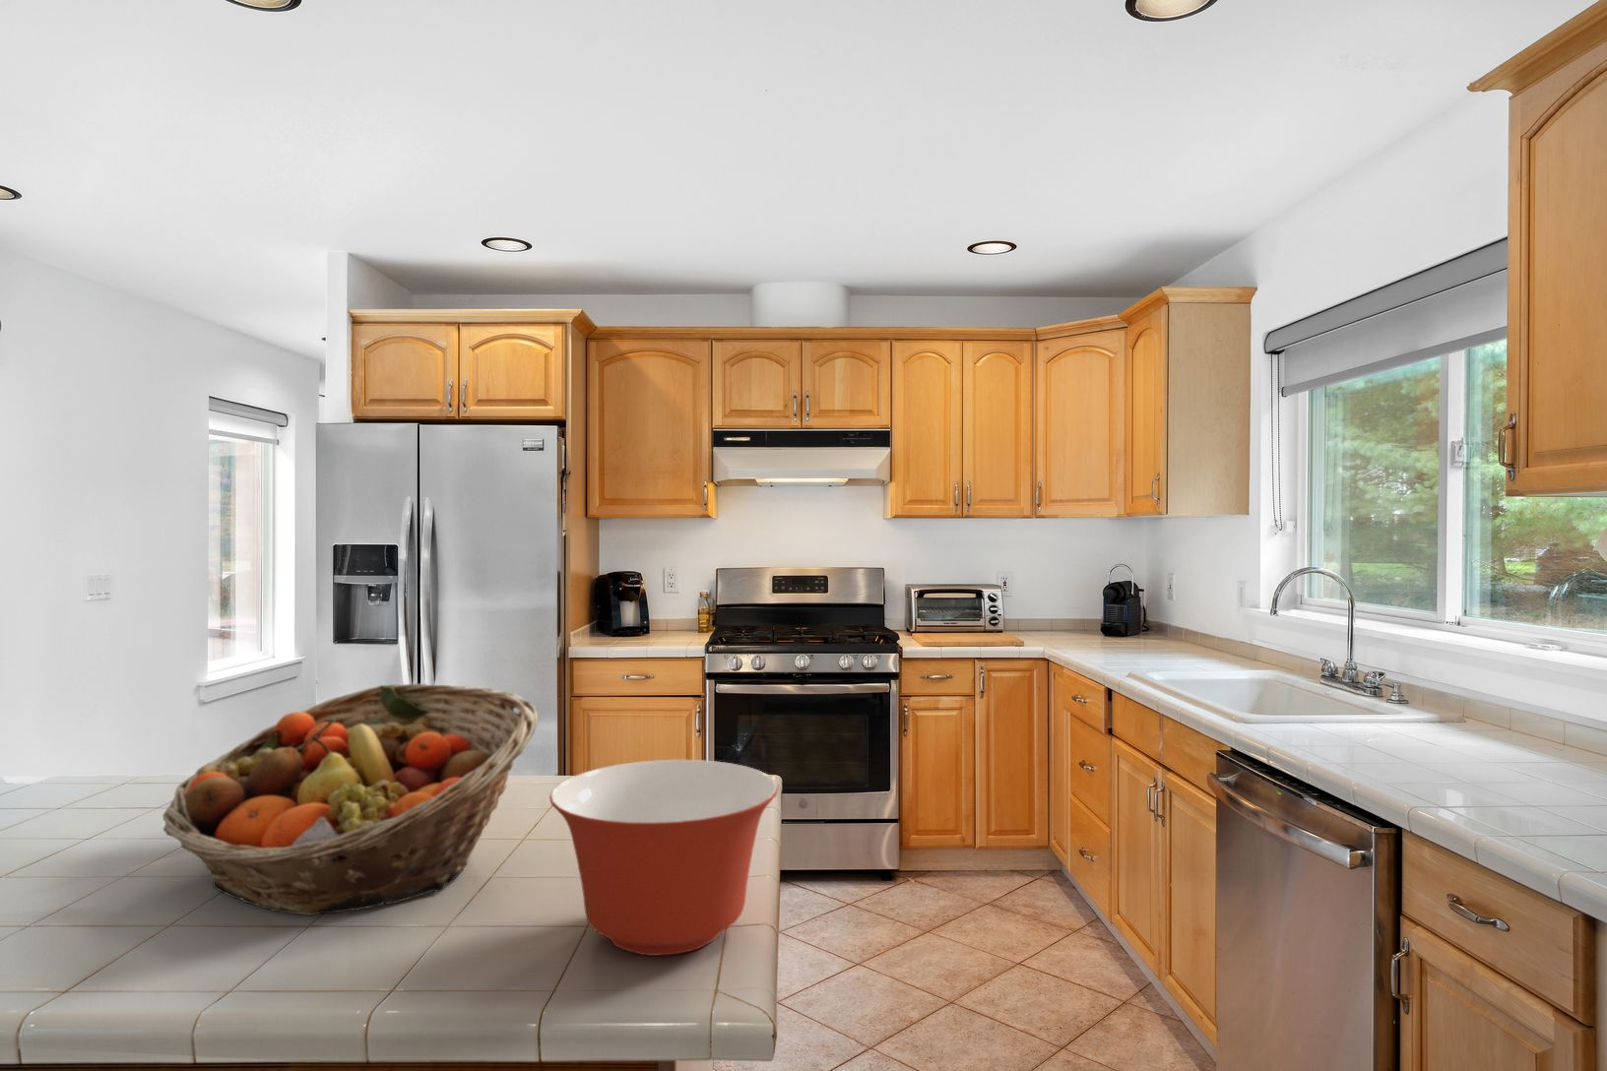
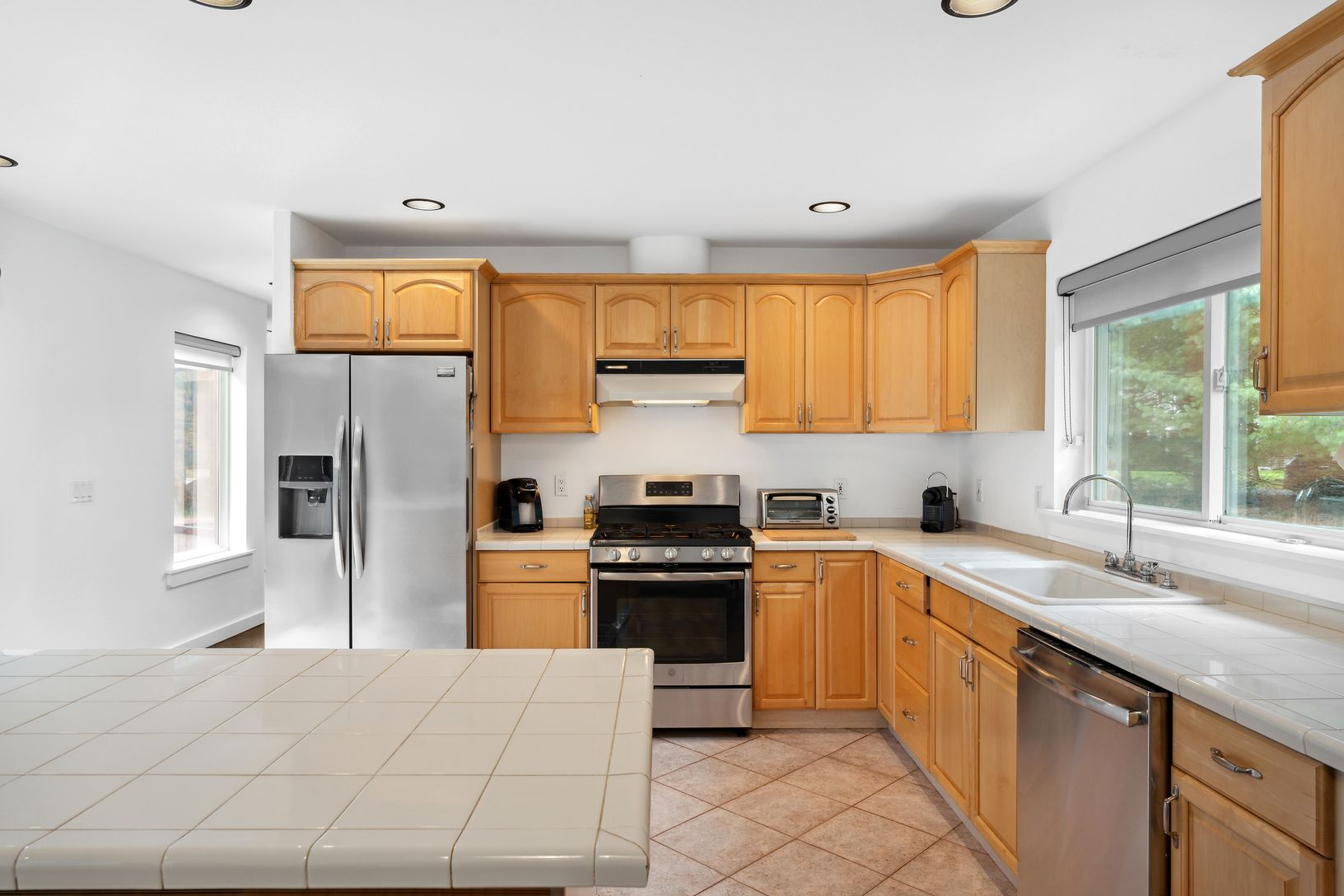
- mixing bowl (666, 858)
- fruit basket (360, 784)
